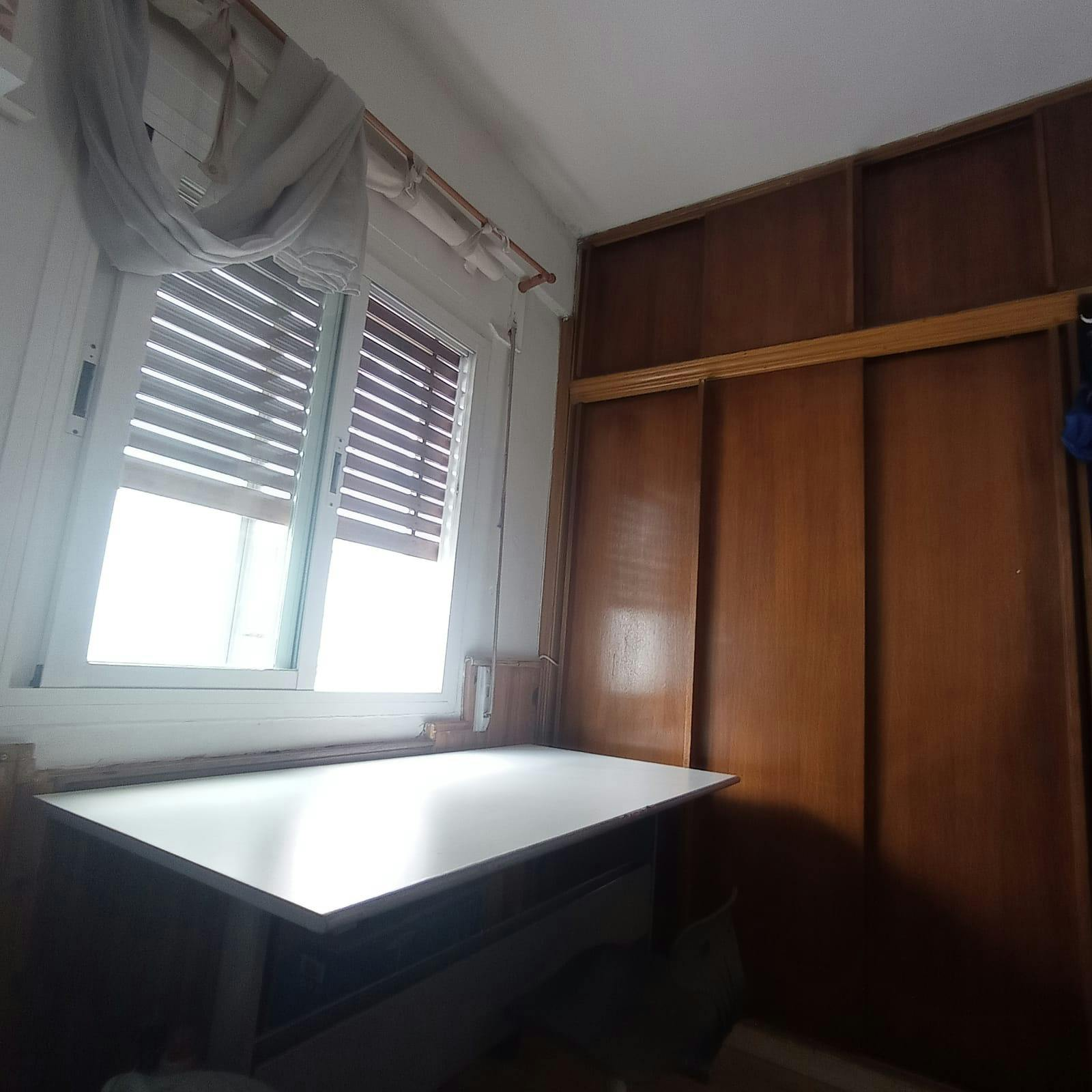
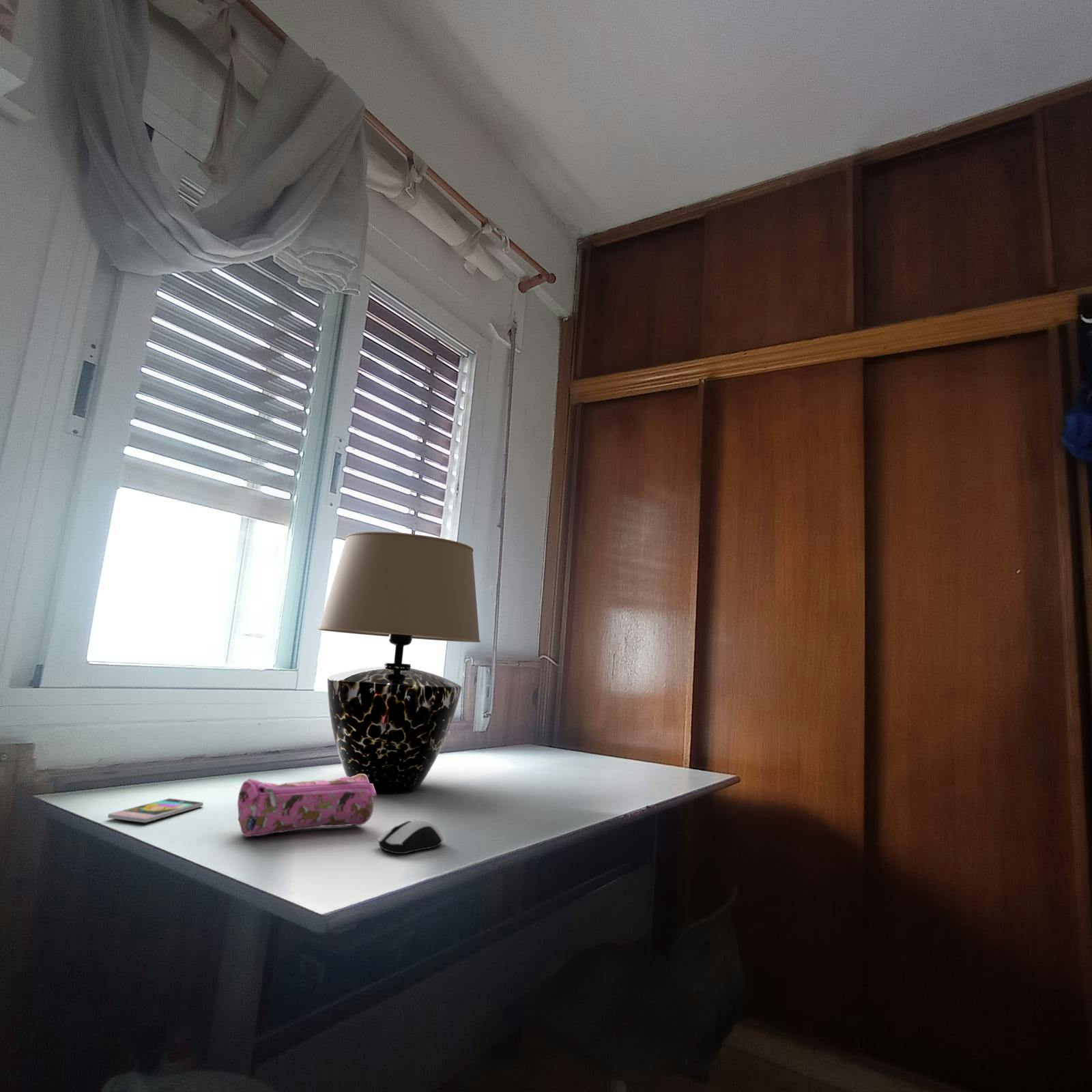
+ table lamp (398, 662)
+ smartphone (158, 809)
+ pencil case (308, 803)
+ computer mouse (412, 833)
